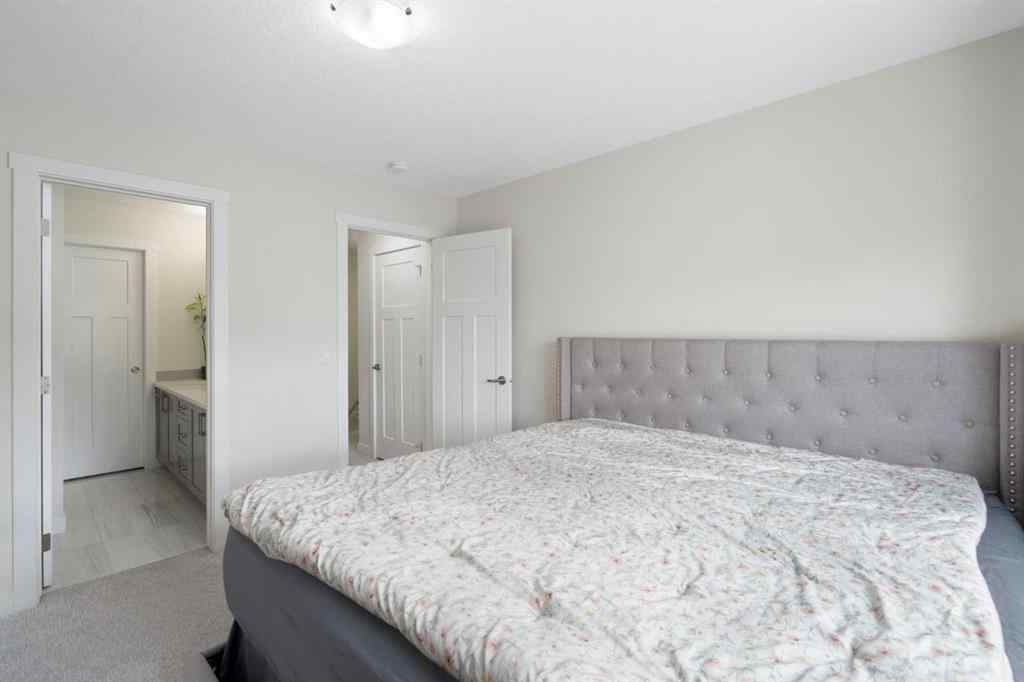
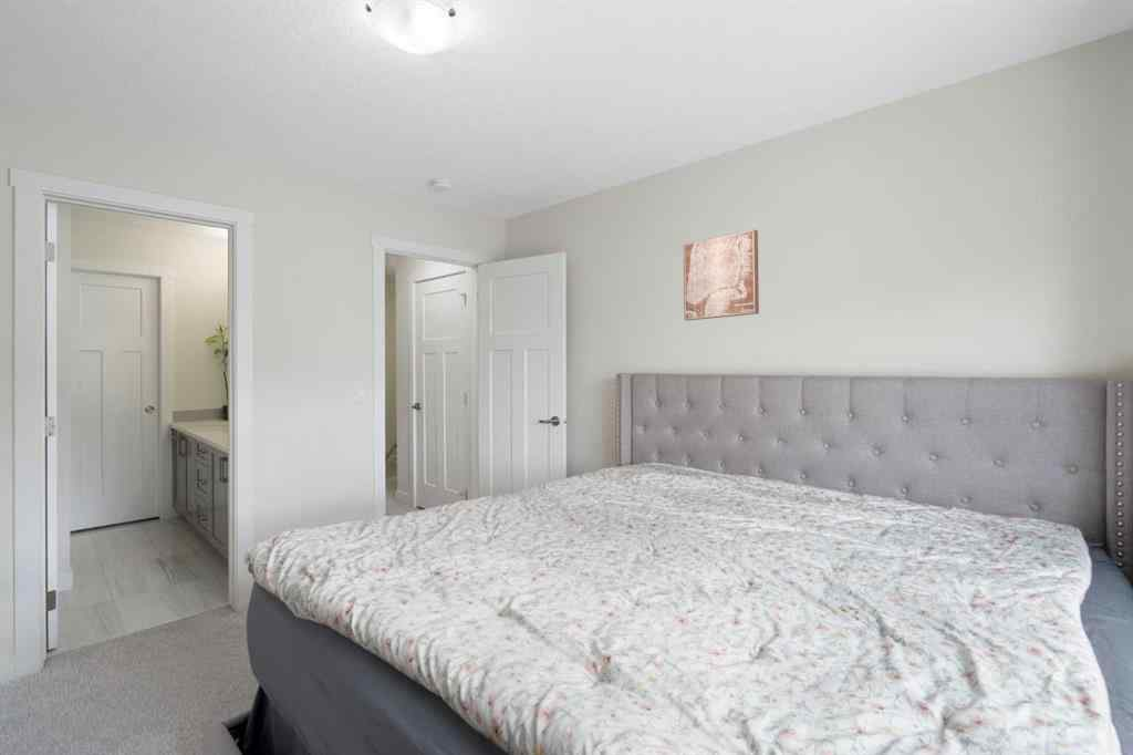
+ wall art (719, 277)
